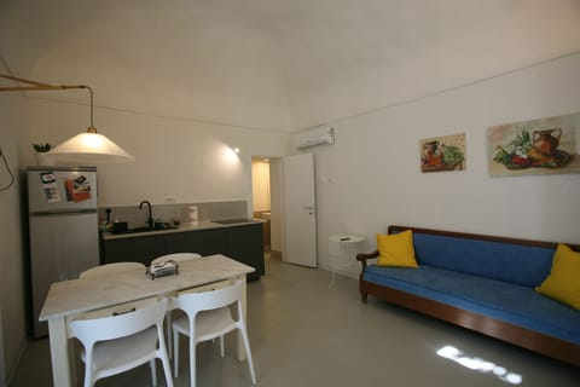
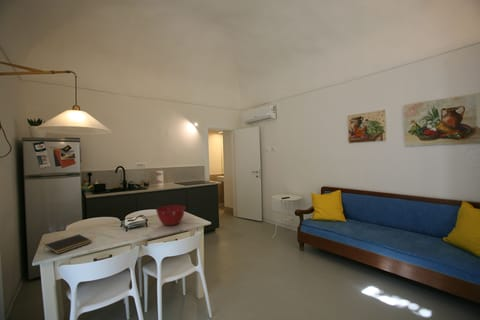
+ notepad (69, 243)
+ mixing bowl (171, 215)
